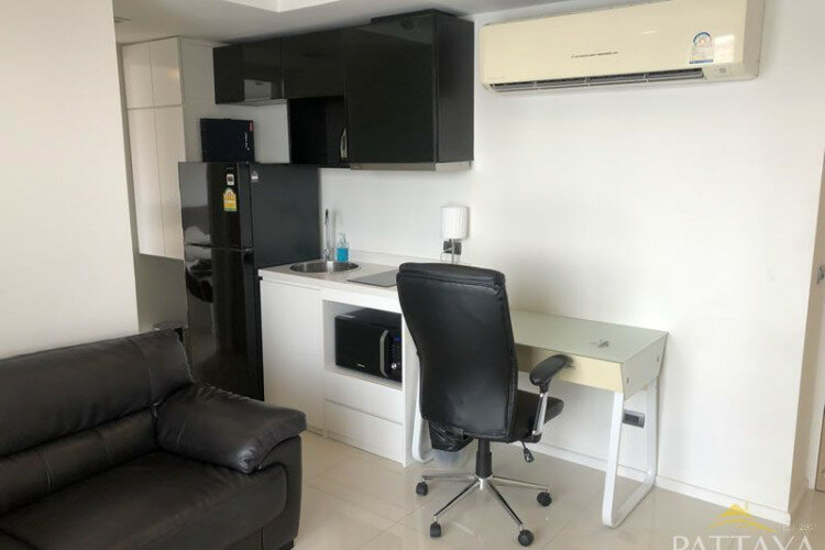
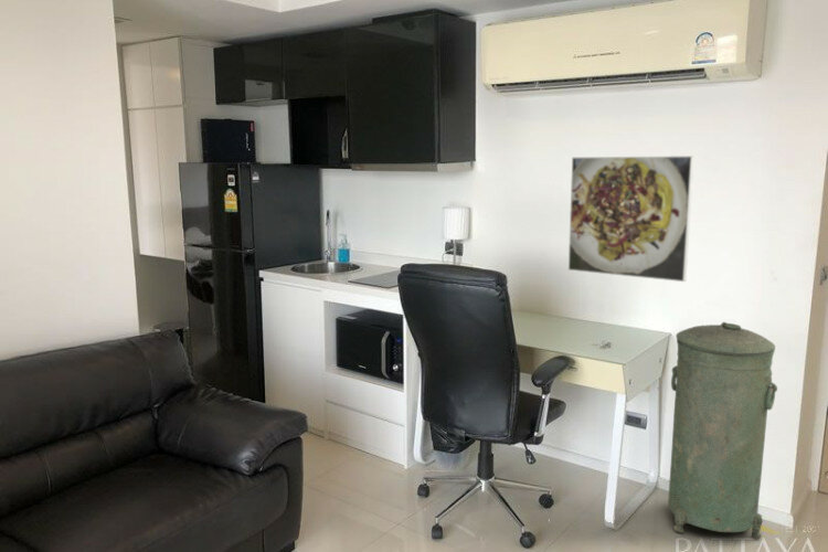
+ trash can (719, 425)
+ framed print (626, 216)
